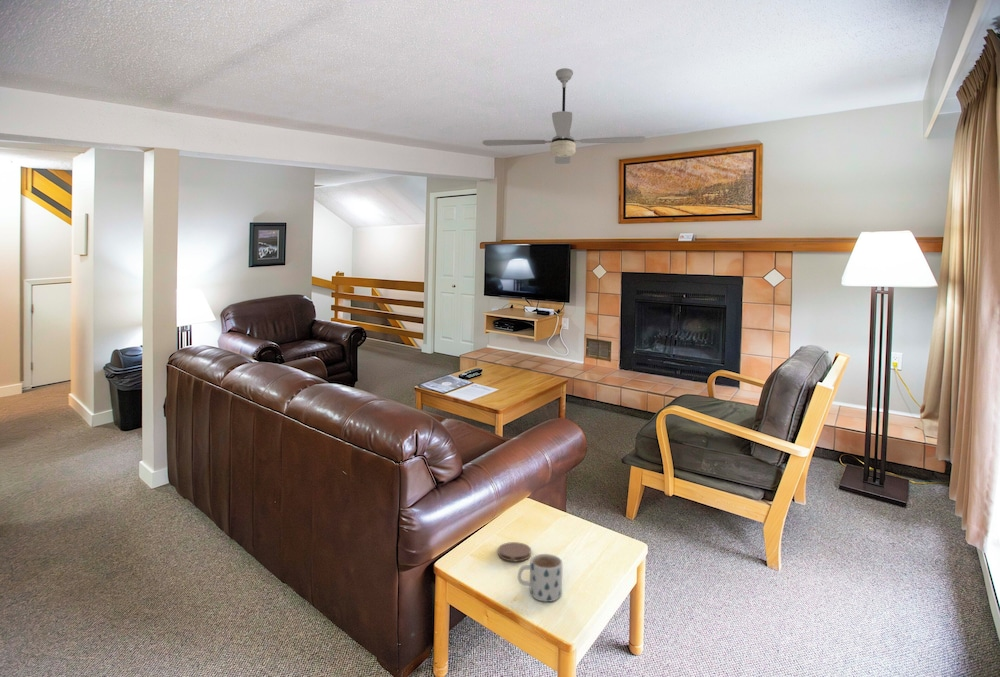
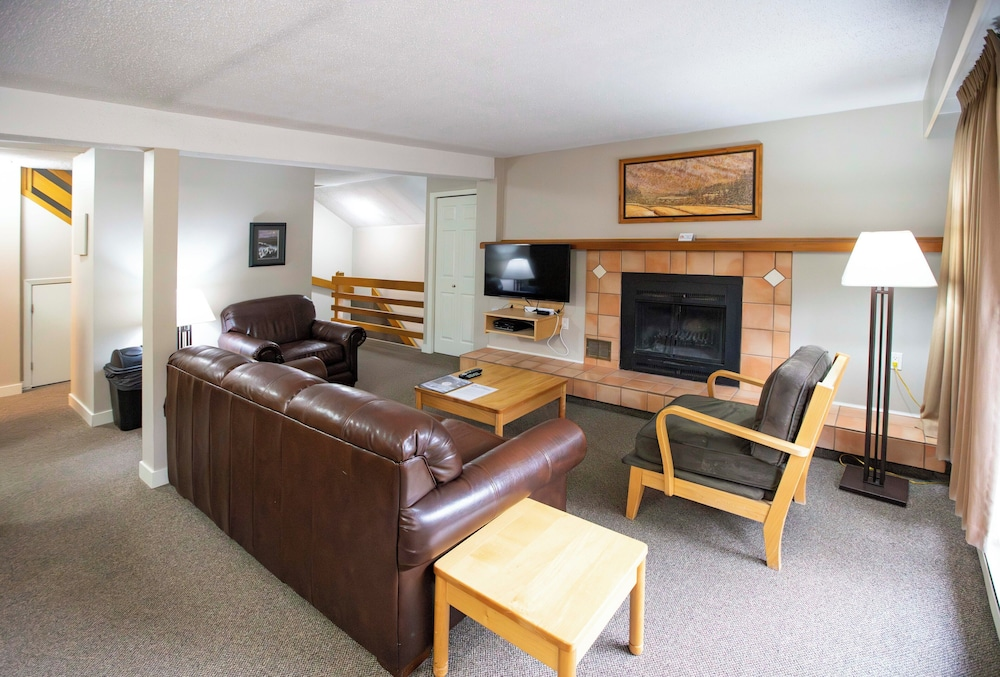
- ceiling fan (563, 113)
- mug (539, 577)
- coaster (514, 551)
